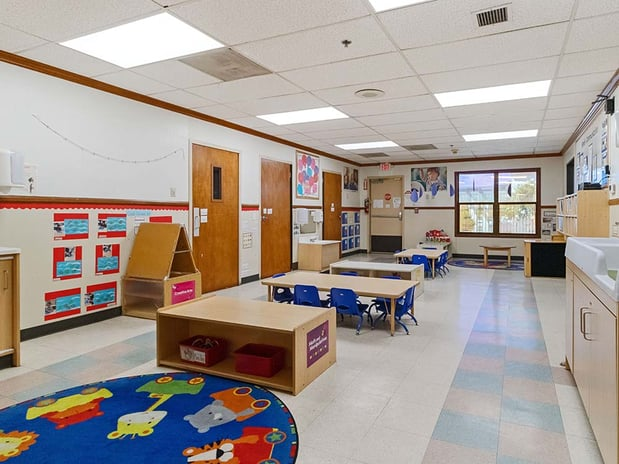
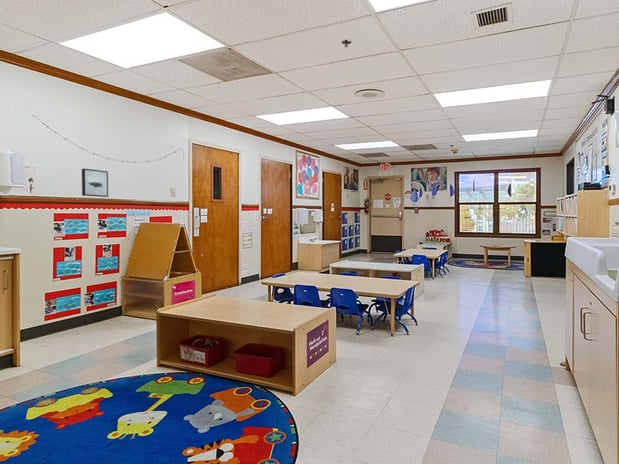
+ wall art (95, 183)
